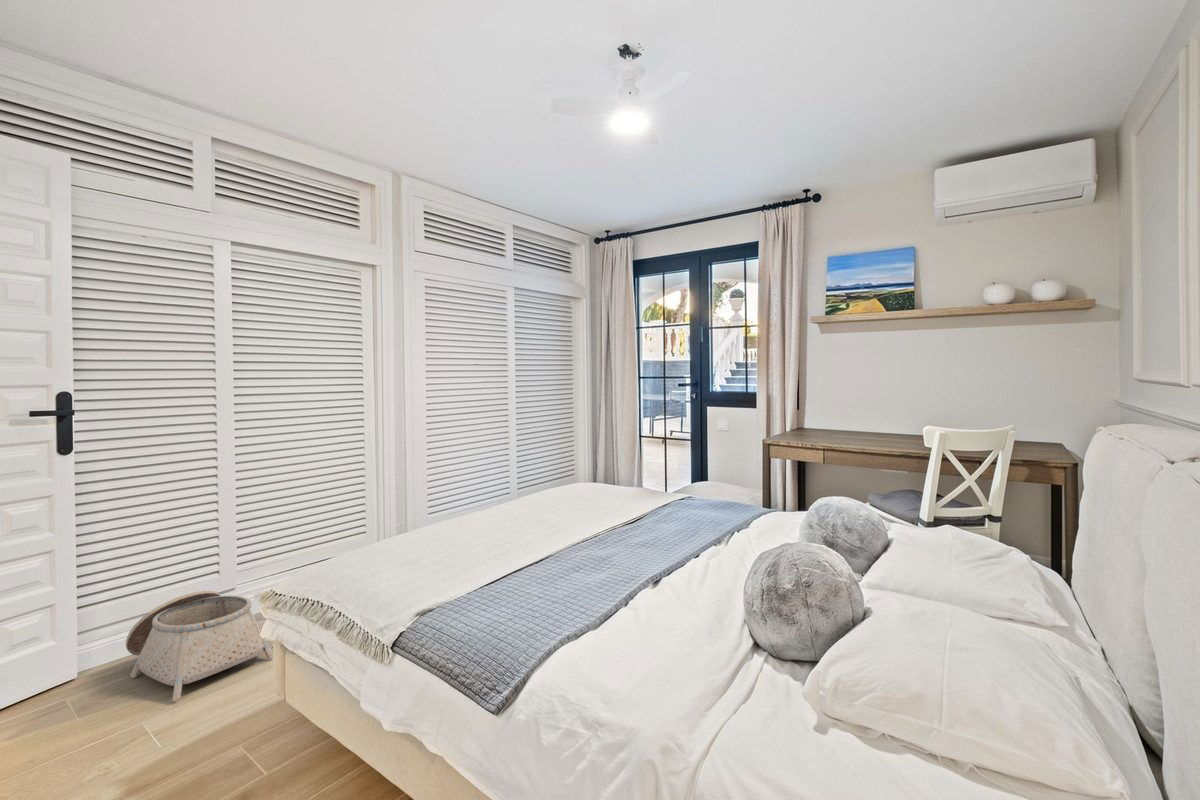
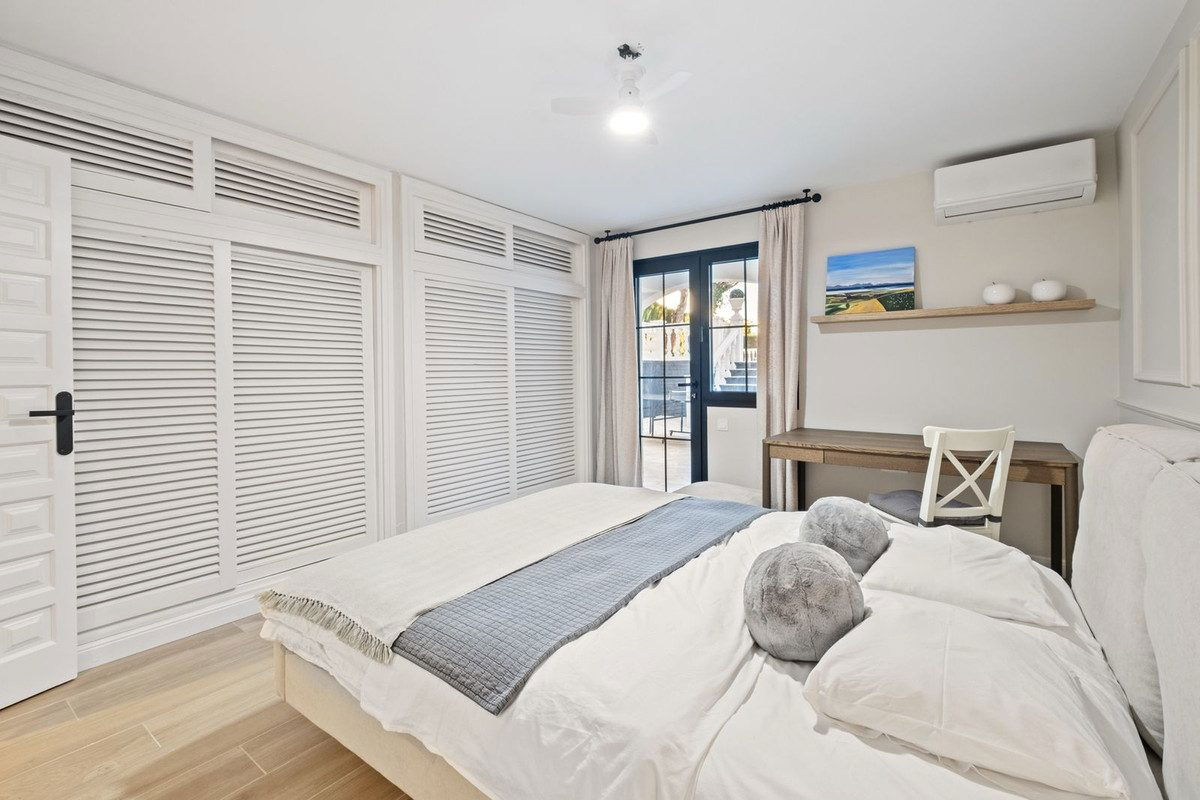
- basket (194, 630)
